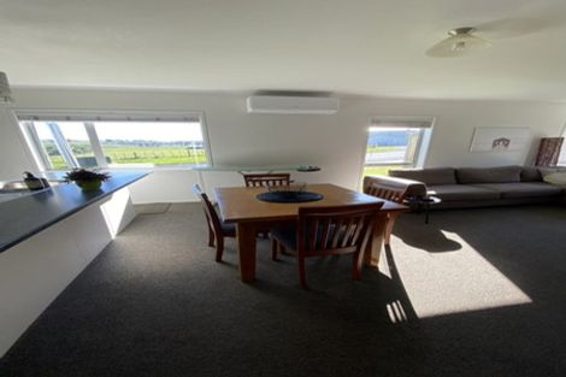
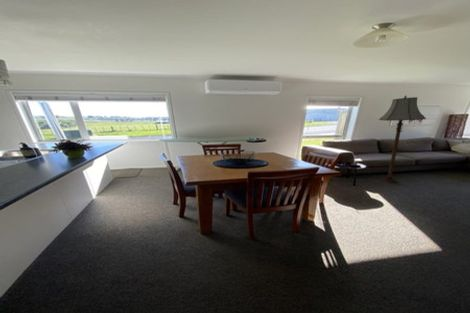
+ floor lamp (396, 140)
